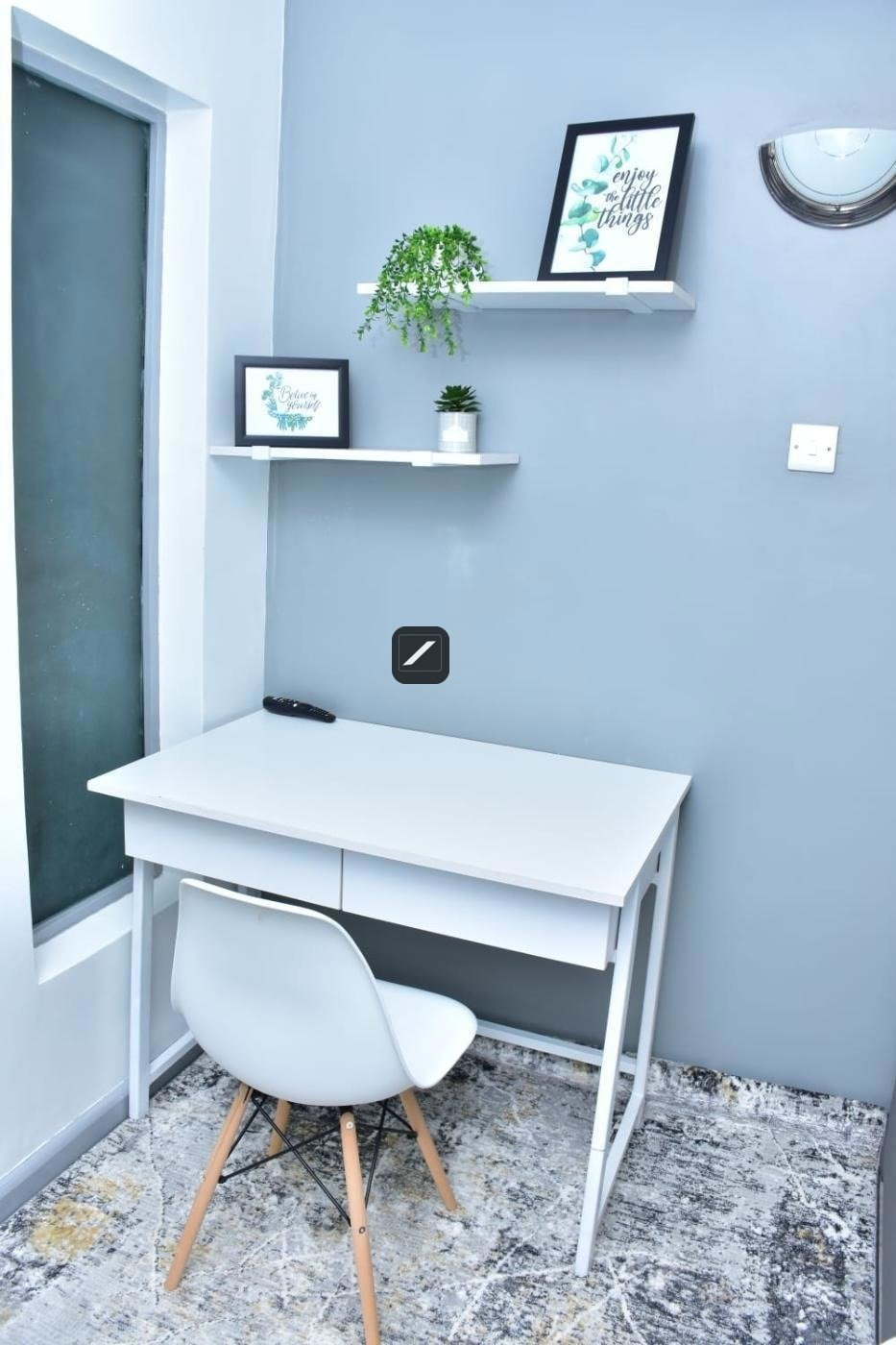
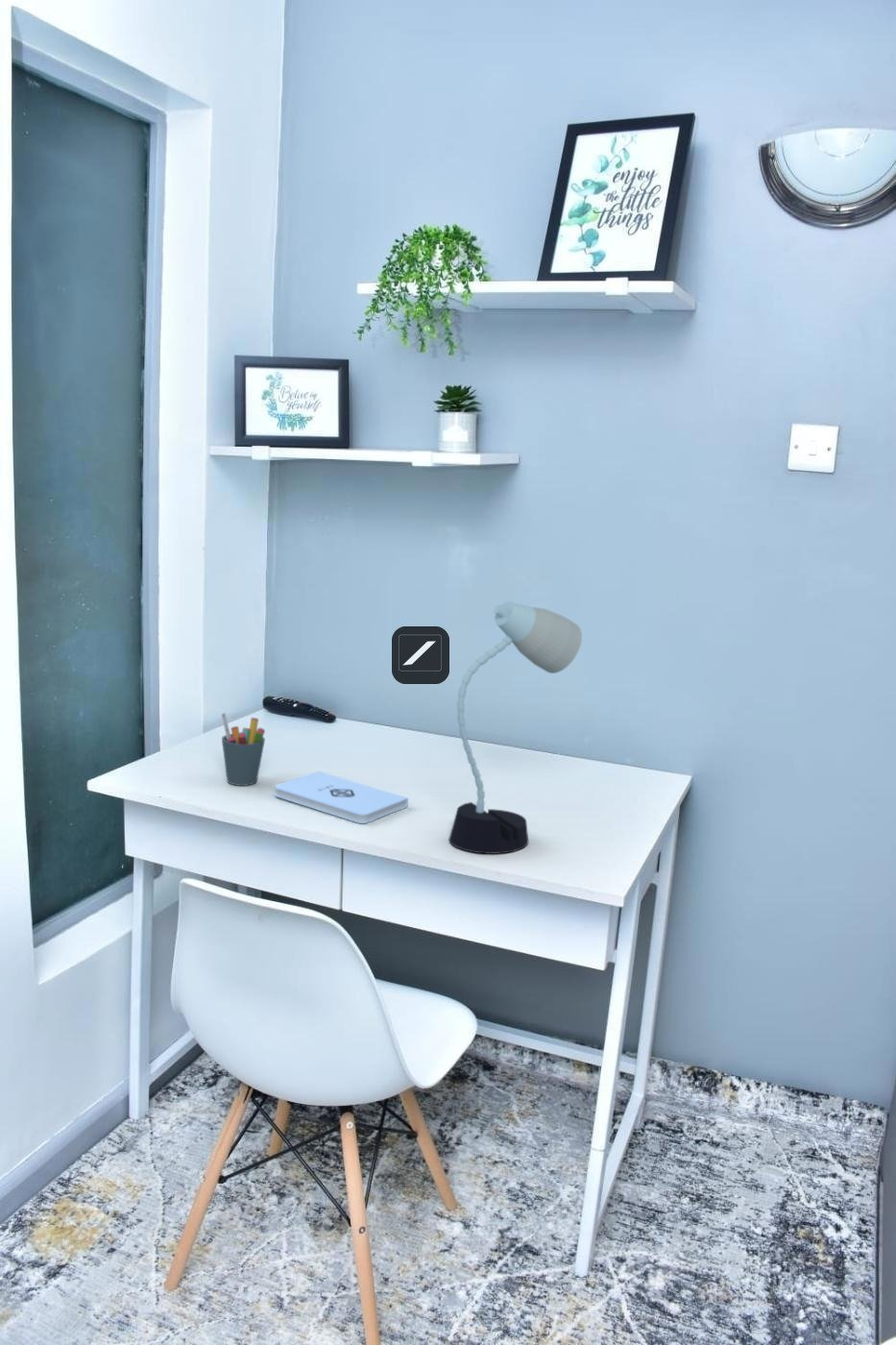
+ notepad (339, 796)
+ desk lamp (467, 735)
+ pen holder (243, 747)
